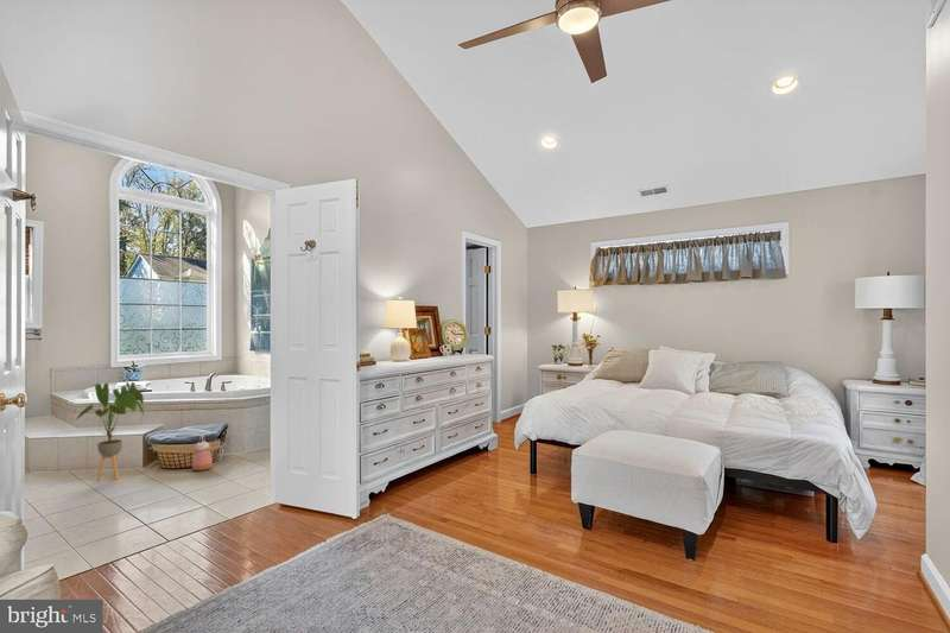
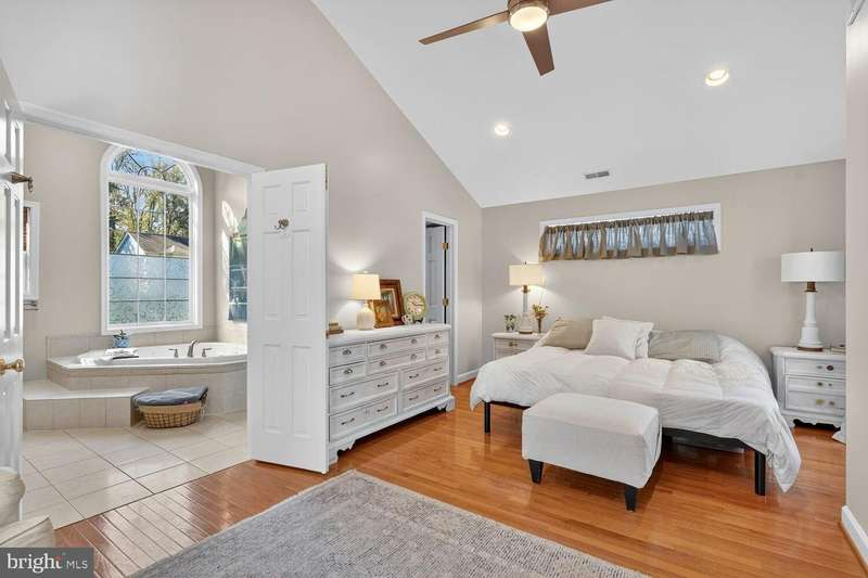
- house plant (114, 429)
- vase (202, 450)
